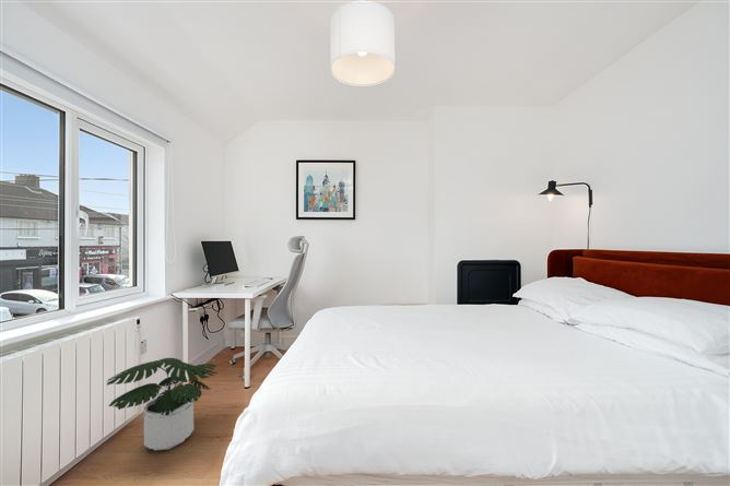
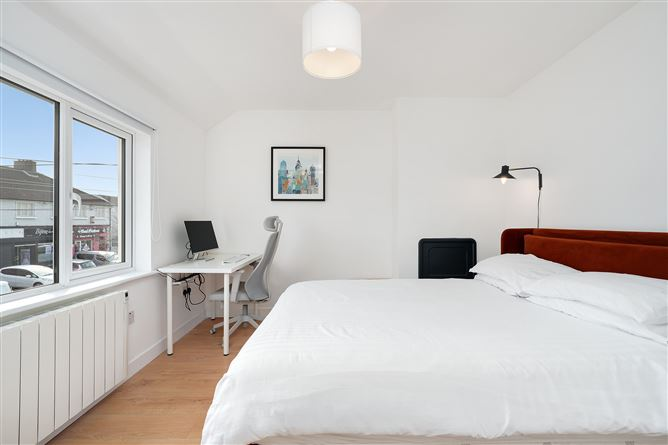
- potted plant (173, 398)
